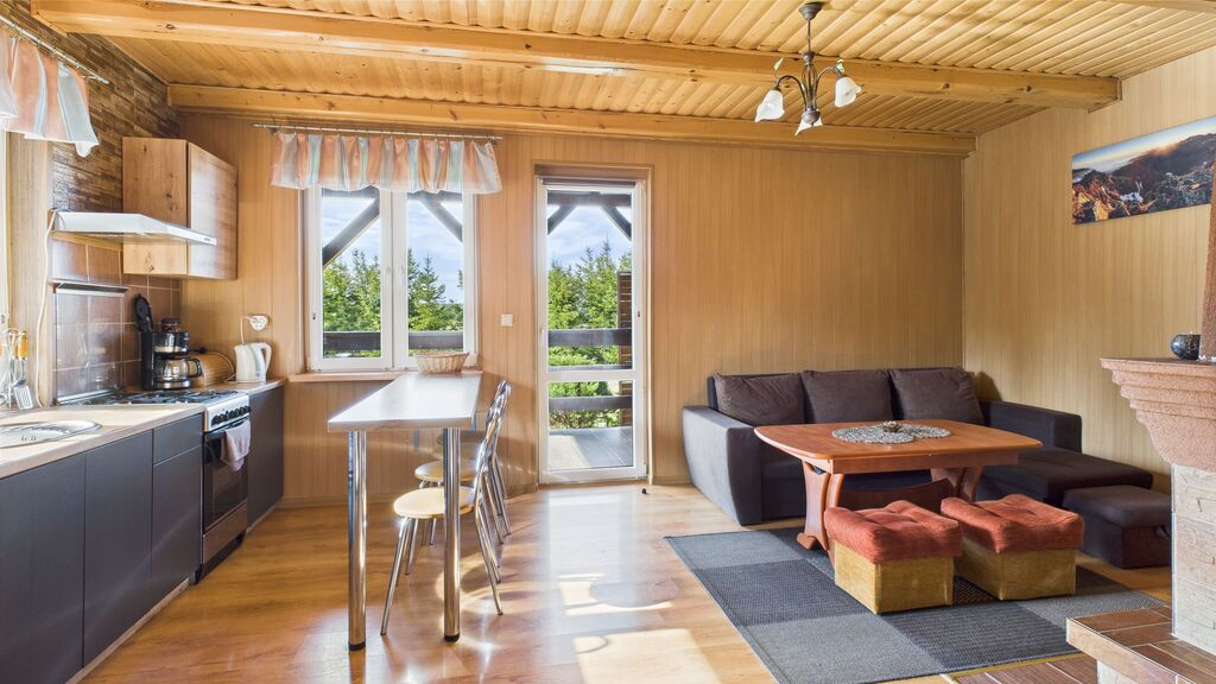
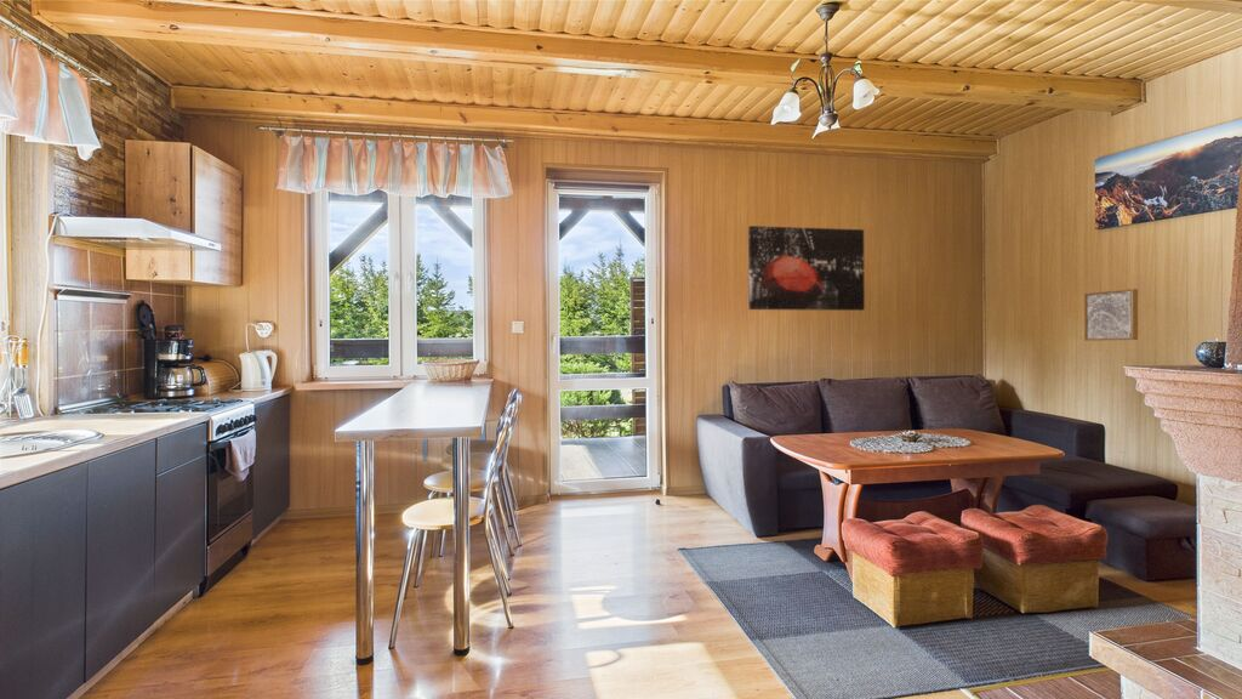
+ wall art (807, 268)
+ wall art (1110, 316)
